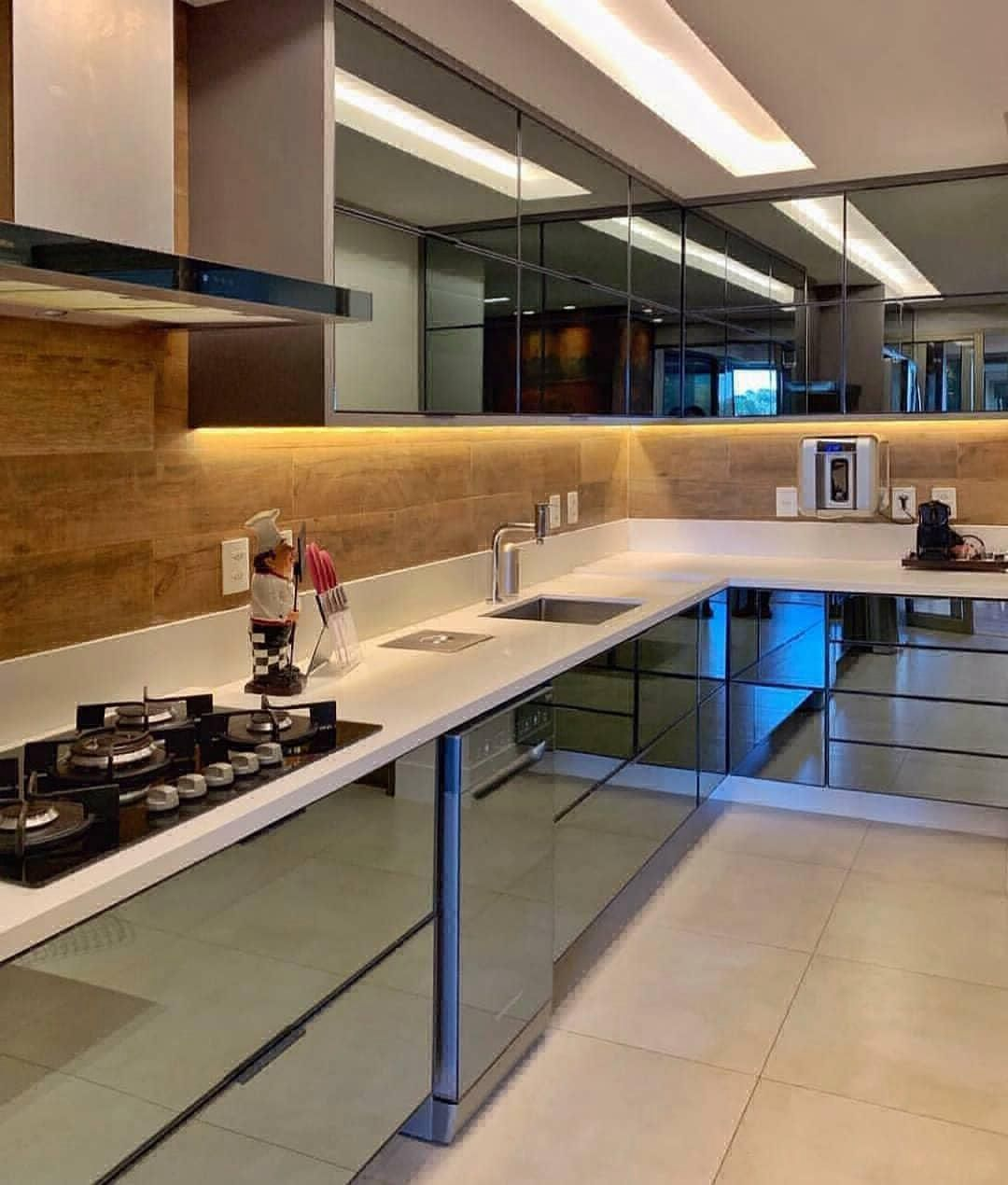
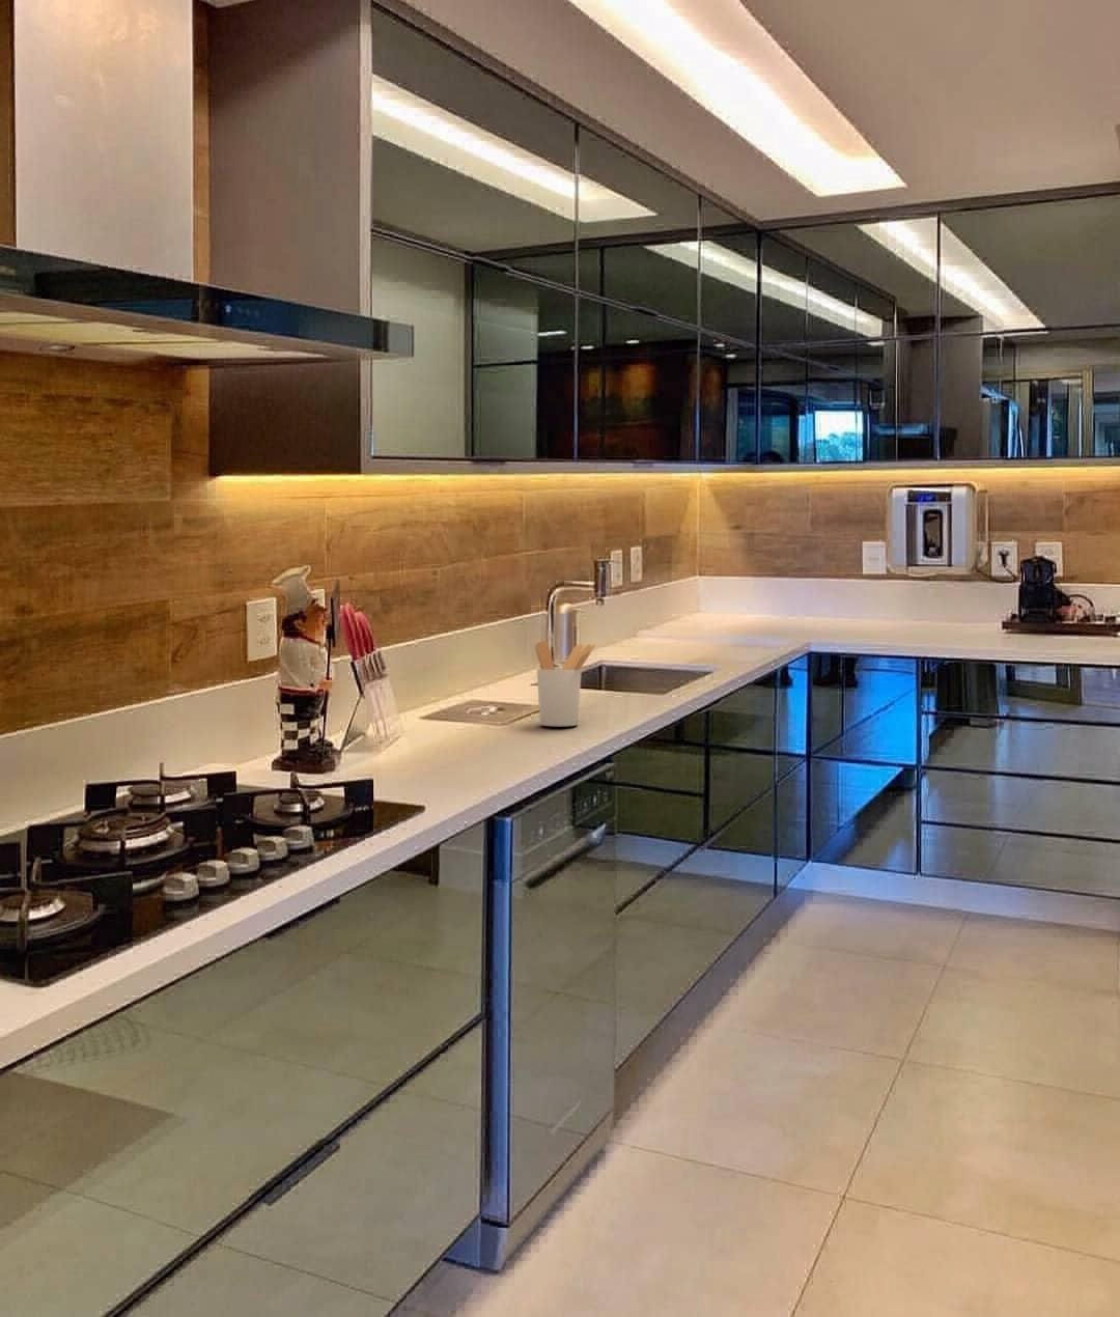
+ utensil holder (567, 682)
